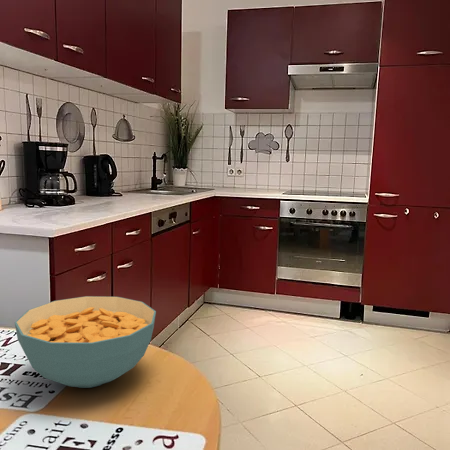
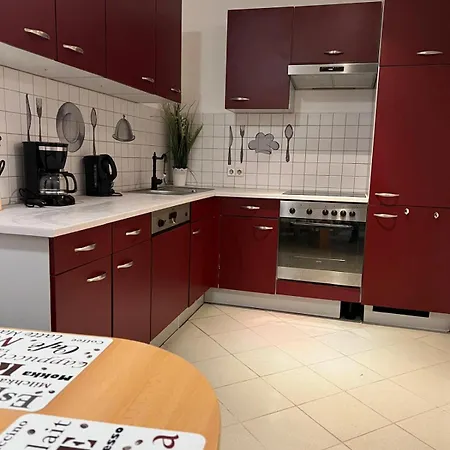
- cereal bowl (89, 347)
